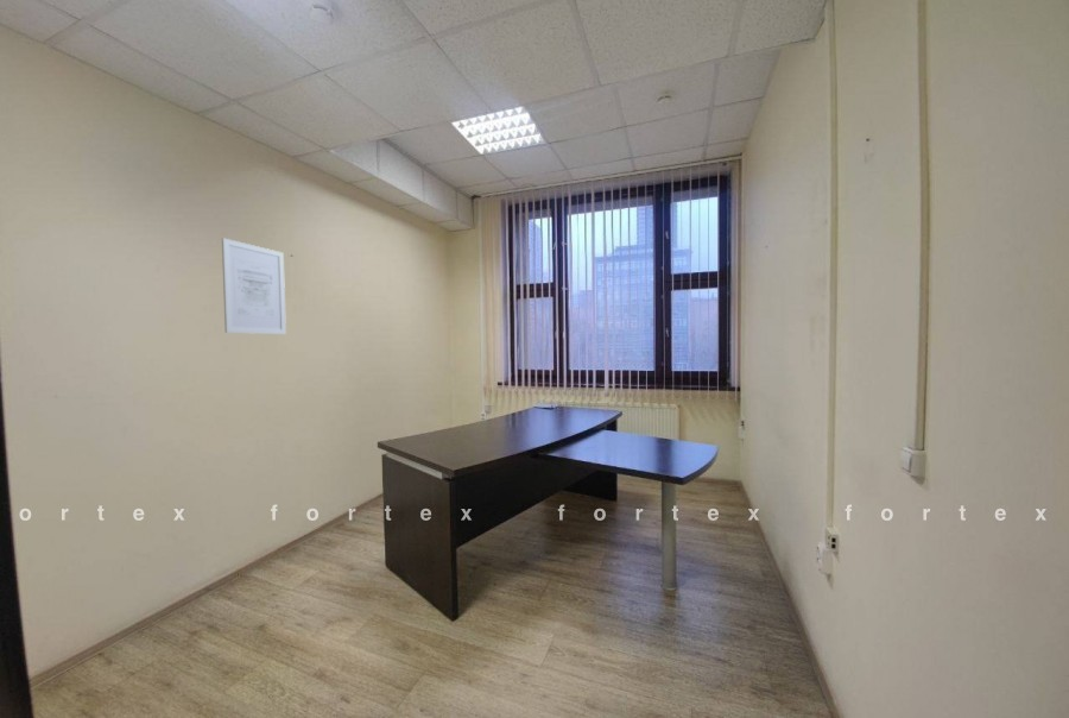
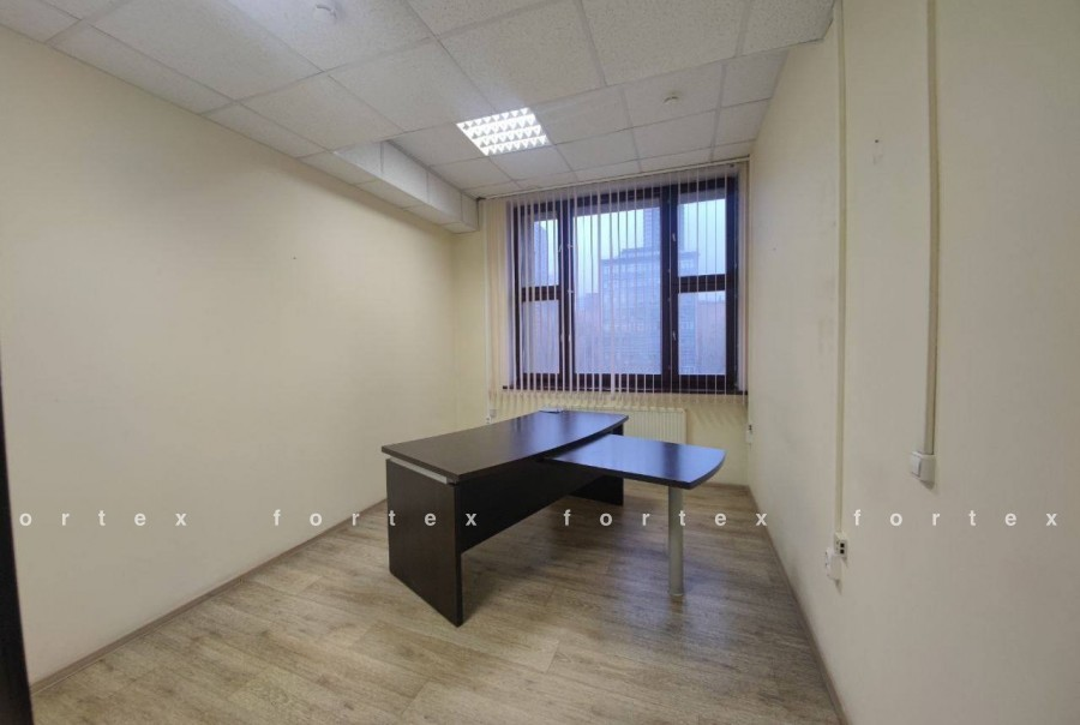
- wall art (255, 289)
